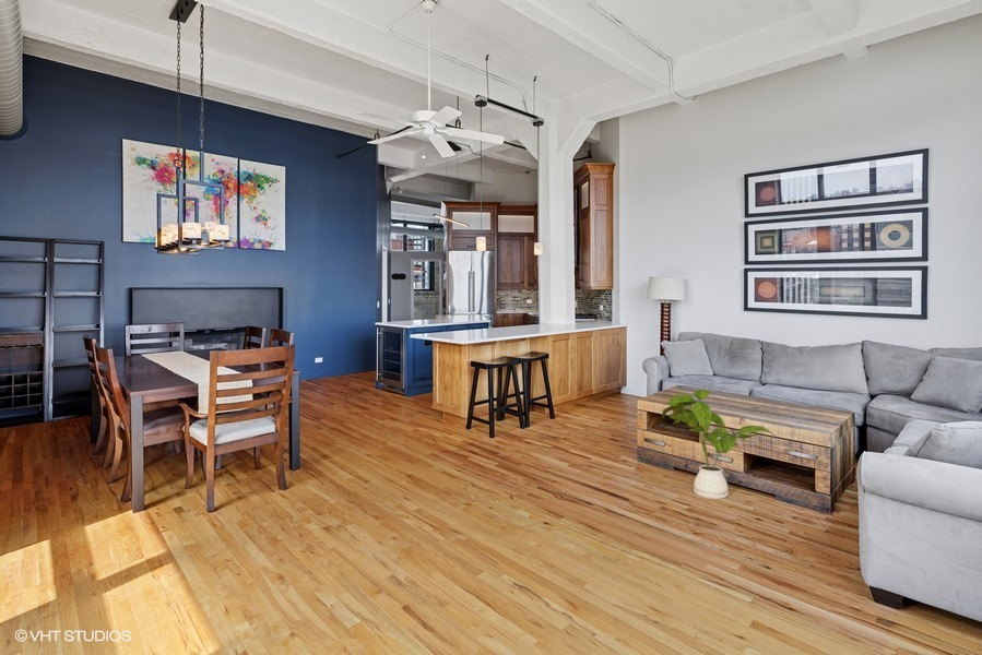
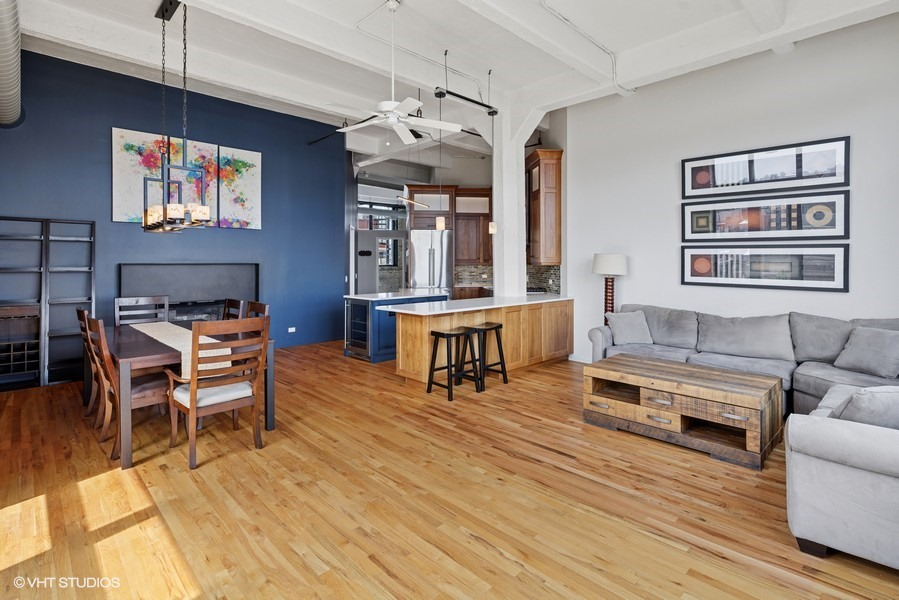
- house plant (711, 443)
